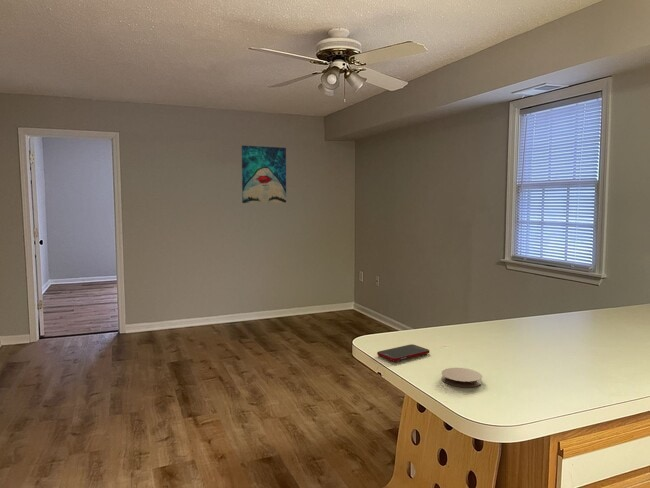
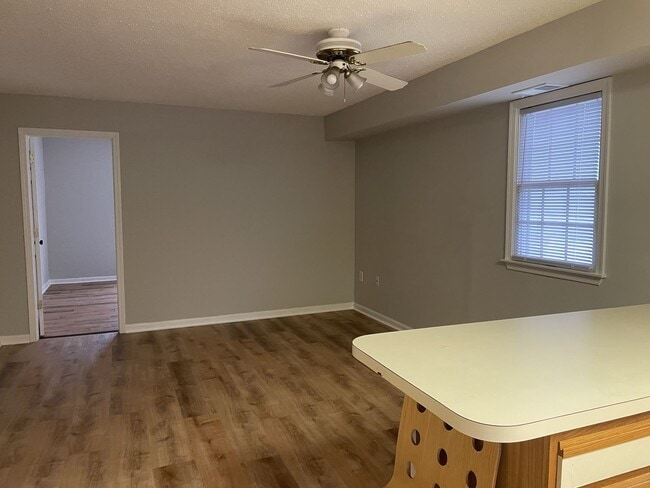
- cell phone (403, 352)
- wall art (264, 175)
- coaster (461, 376)
